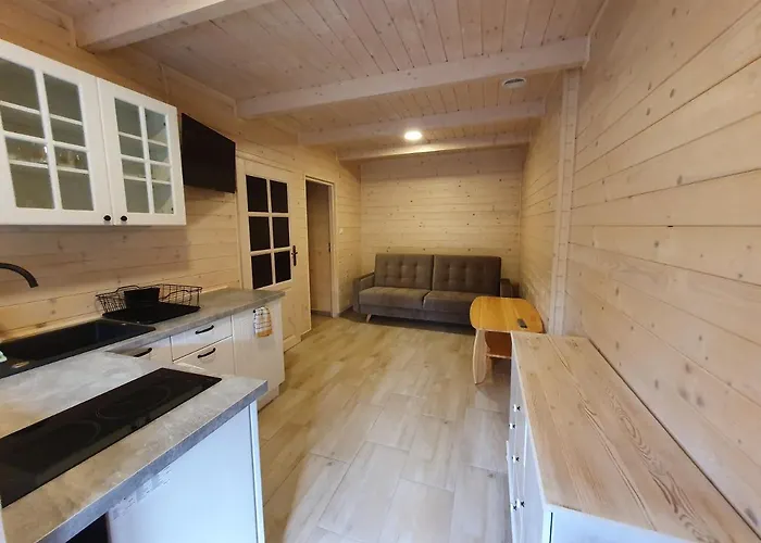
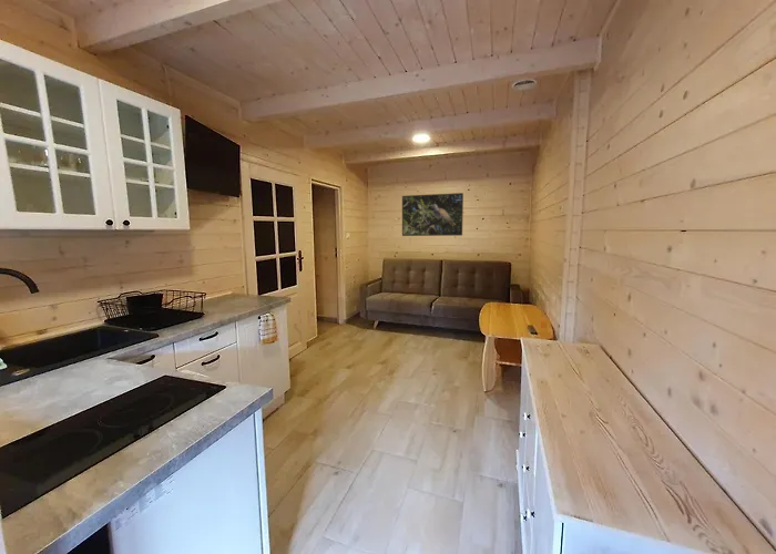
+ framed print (431, 215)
